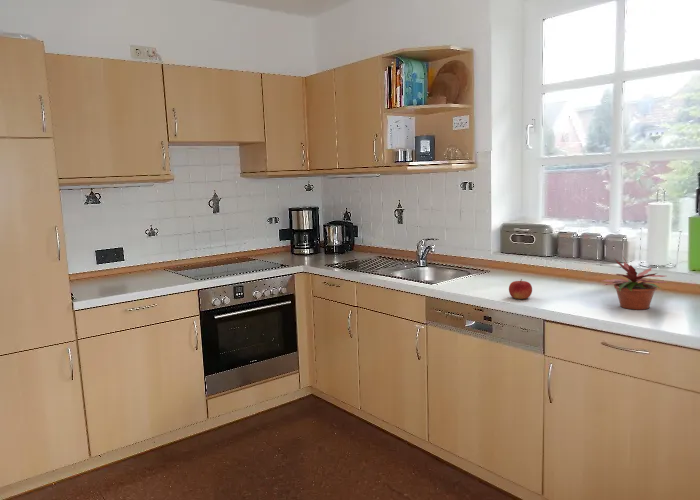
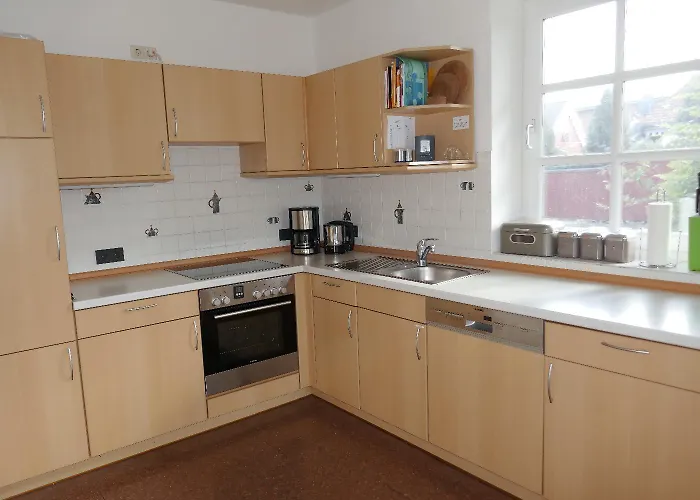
- fruit (520, 288)
- potted plant (634, 279)
